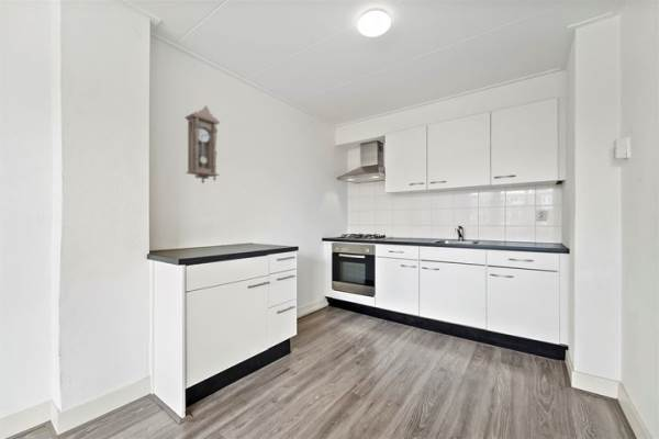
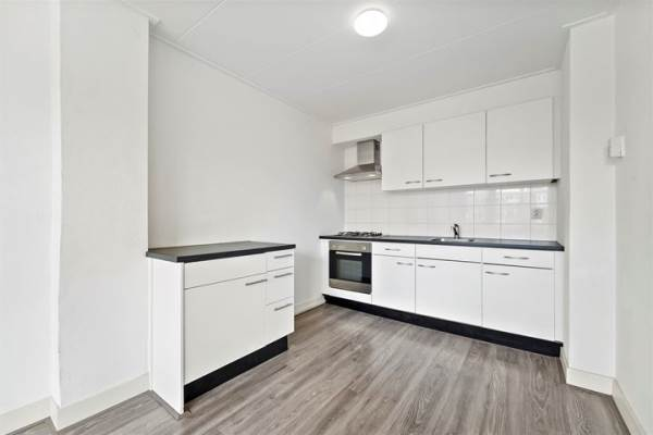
- pendulum clock (202, 145)
